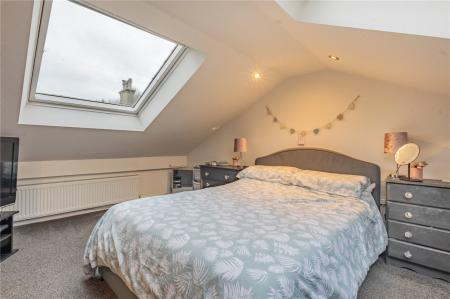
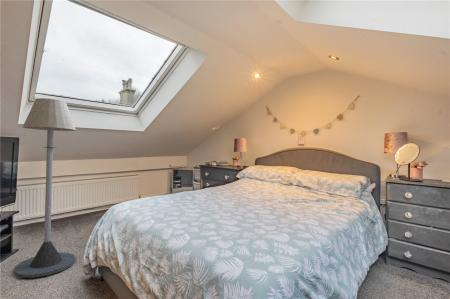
+ floor lamp (48, 182)
